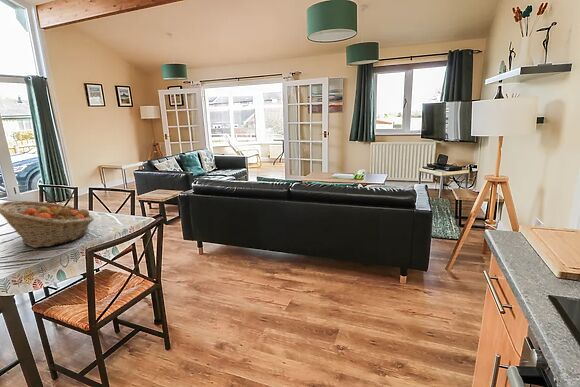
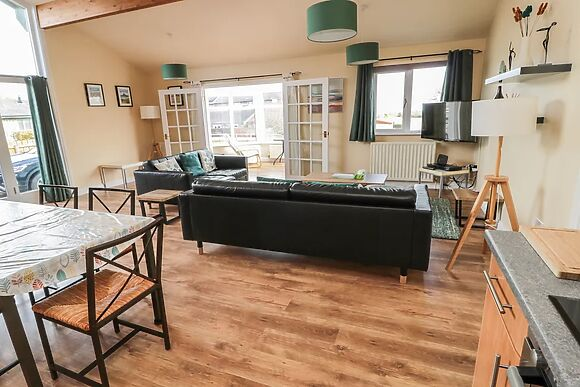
- fruit basket (48, 218)
